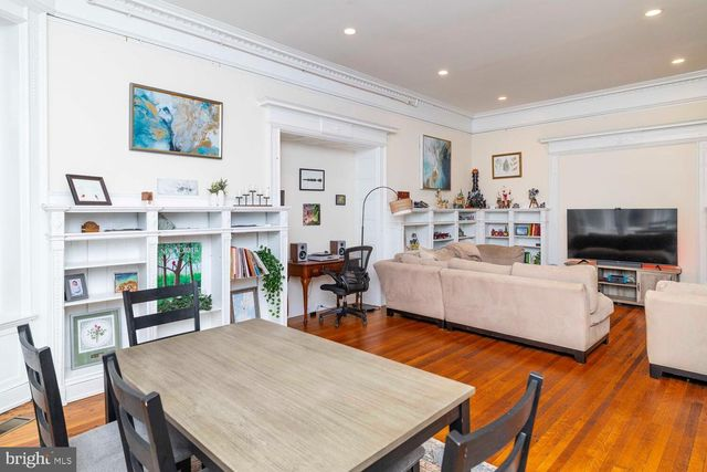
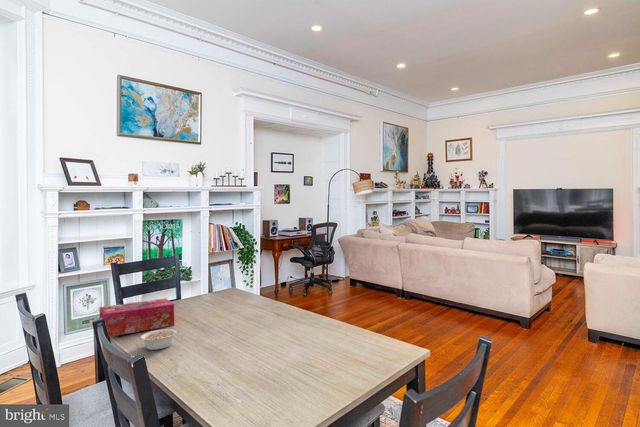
+ tissue box (137, 316)
+ legume (160, 338)
